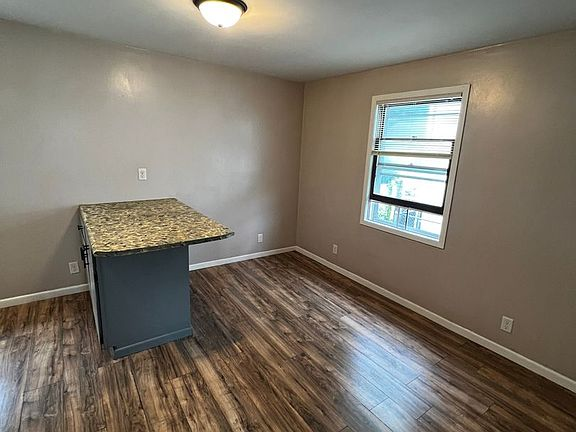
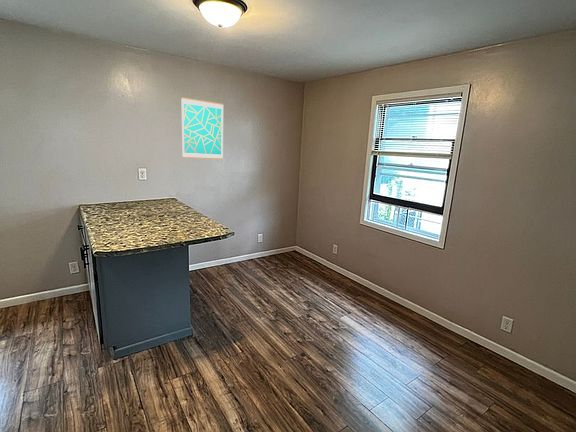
+ wall art (203, 130)
